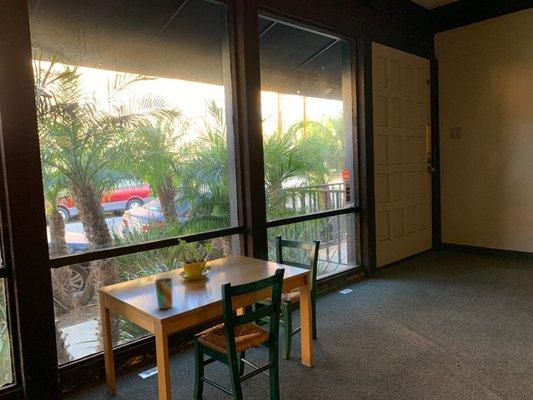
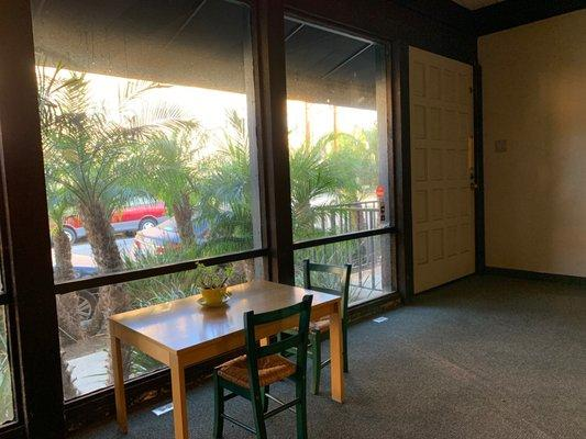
- cup (164, 293)
